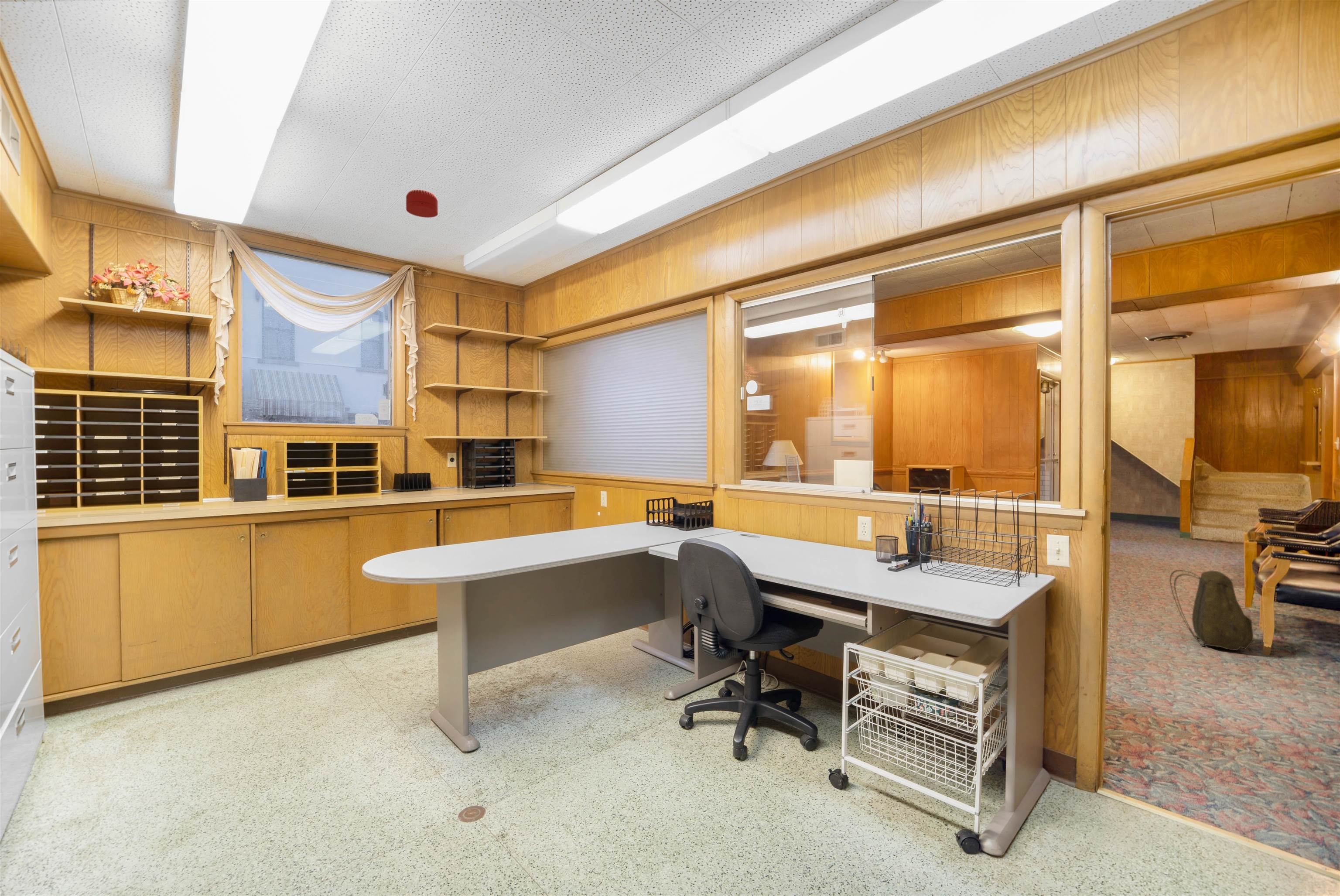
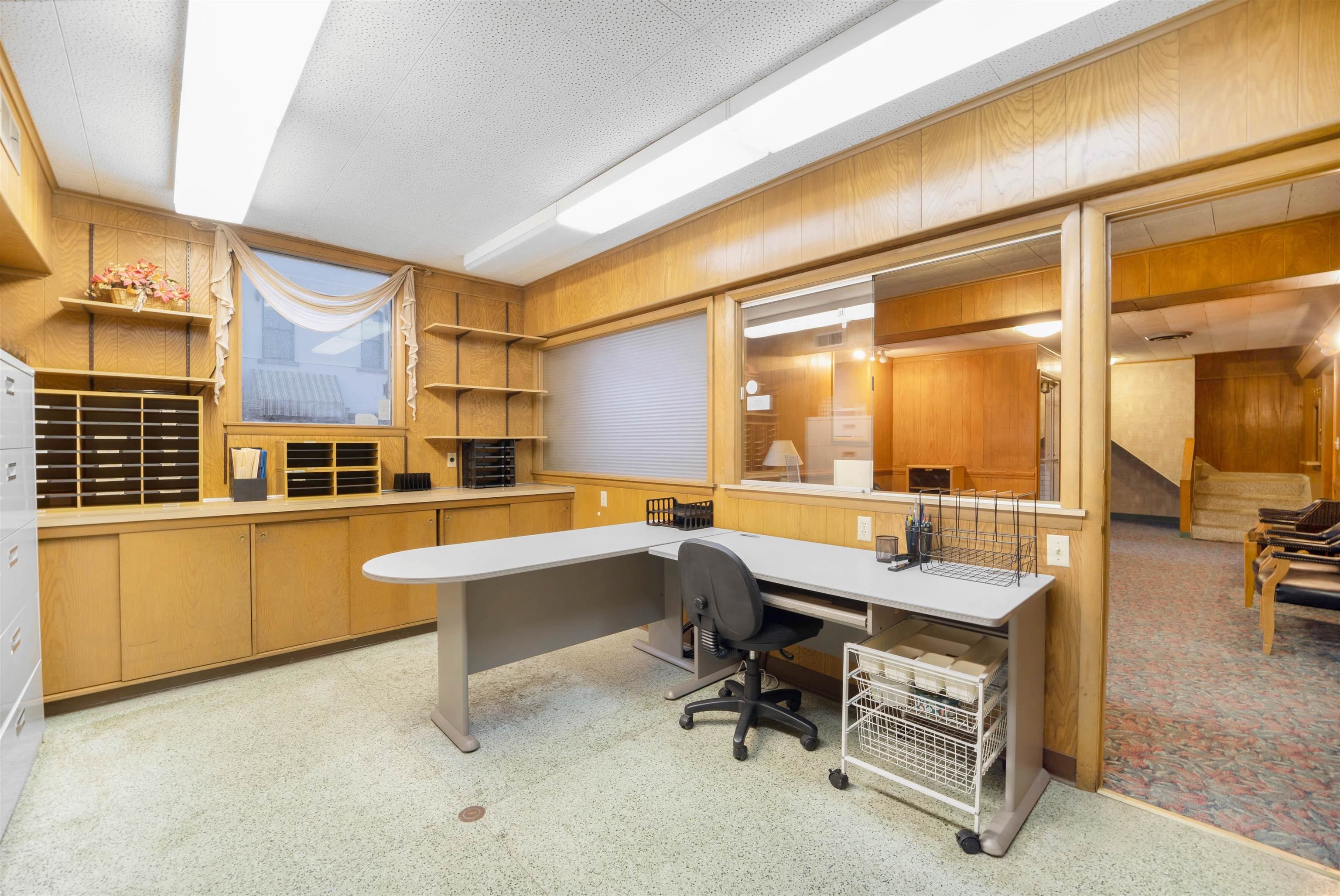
- backpack (1209, 607)
- smoke detector (422, 203)
